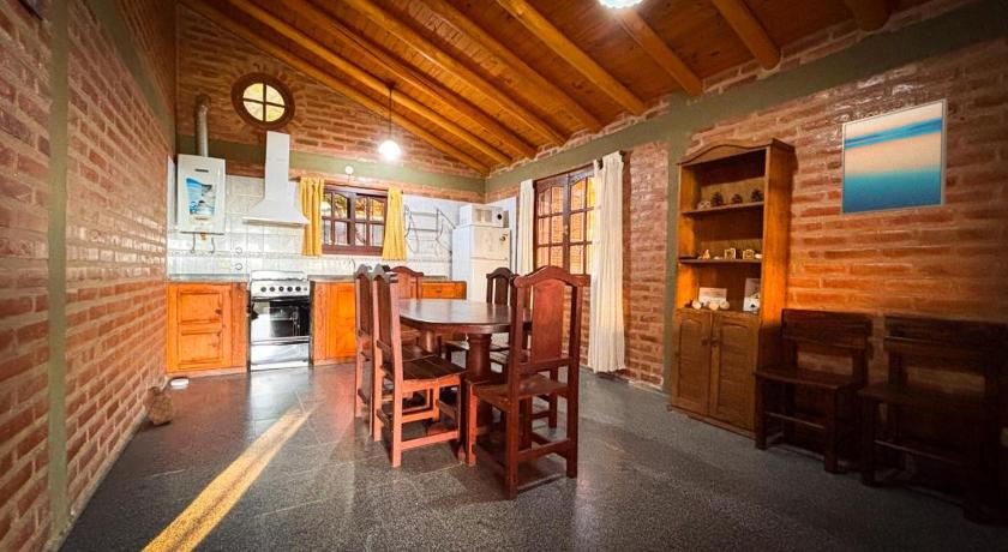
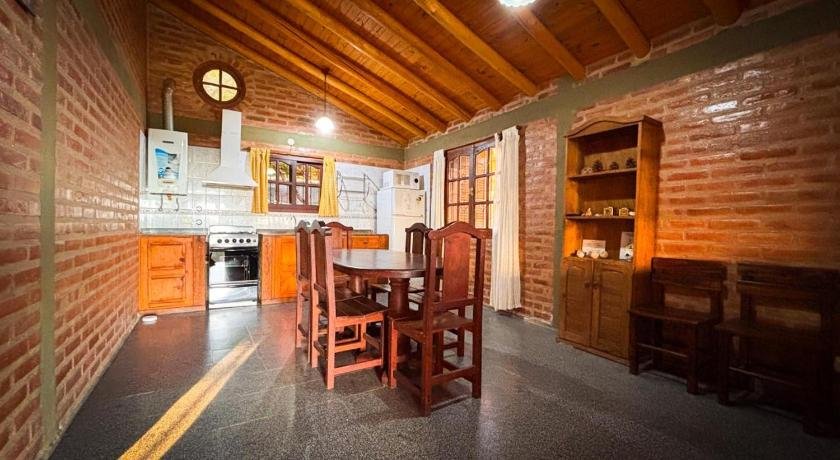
- basket (161, 403)
- wall art (889, 161)
